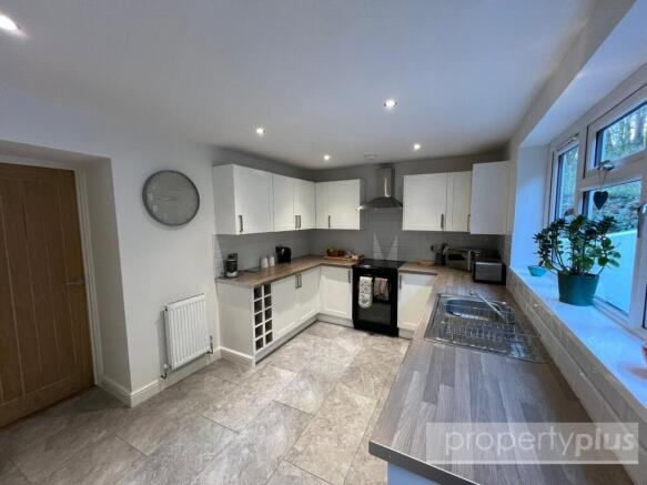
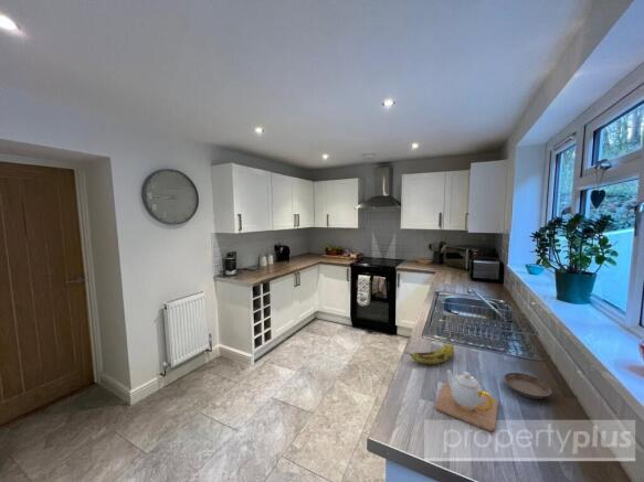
+ saucer (526, 386)
+ fruit (431, 352)
+ teapot (467, 387)
